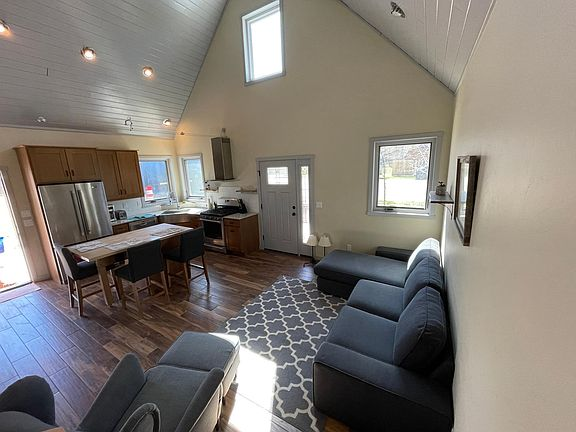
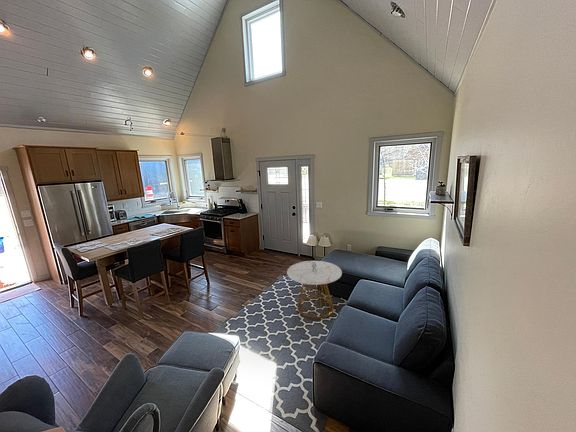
+ side table (314, 284)
